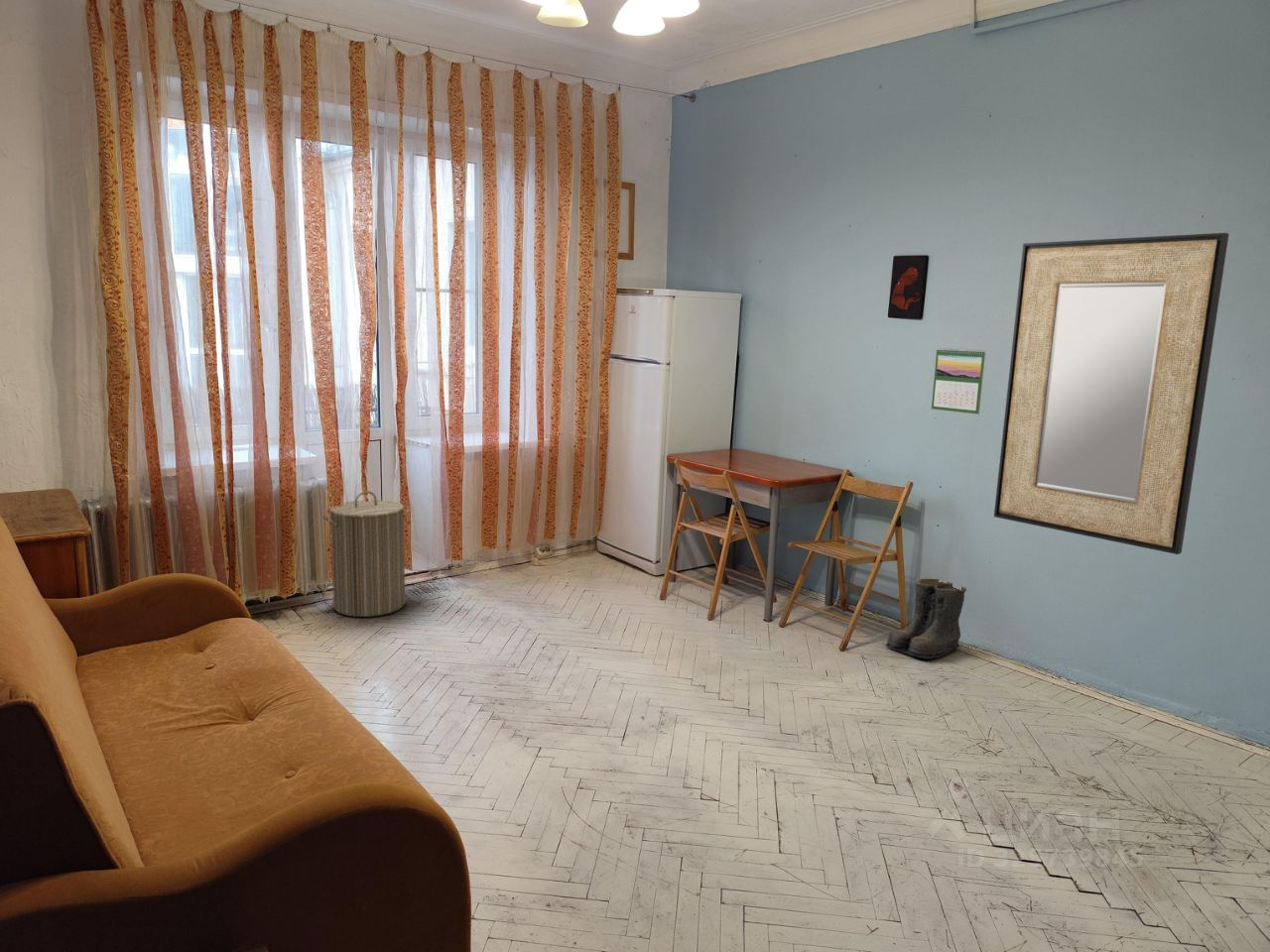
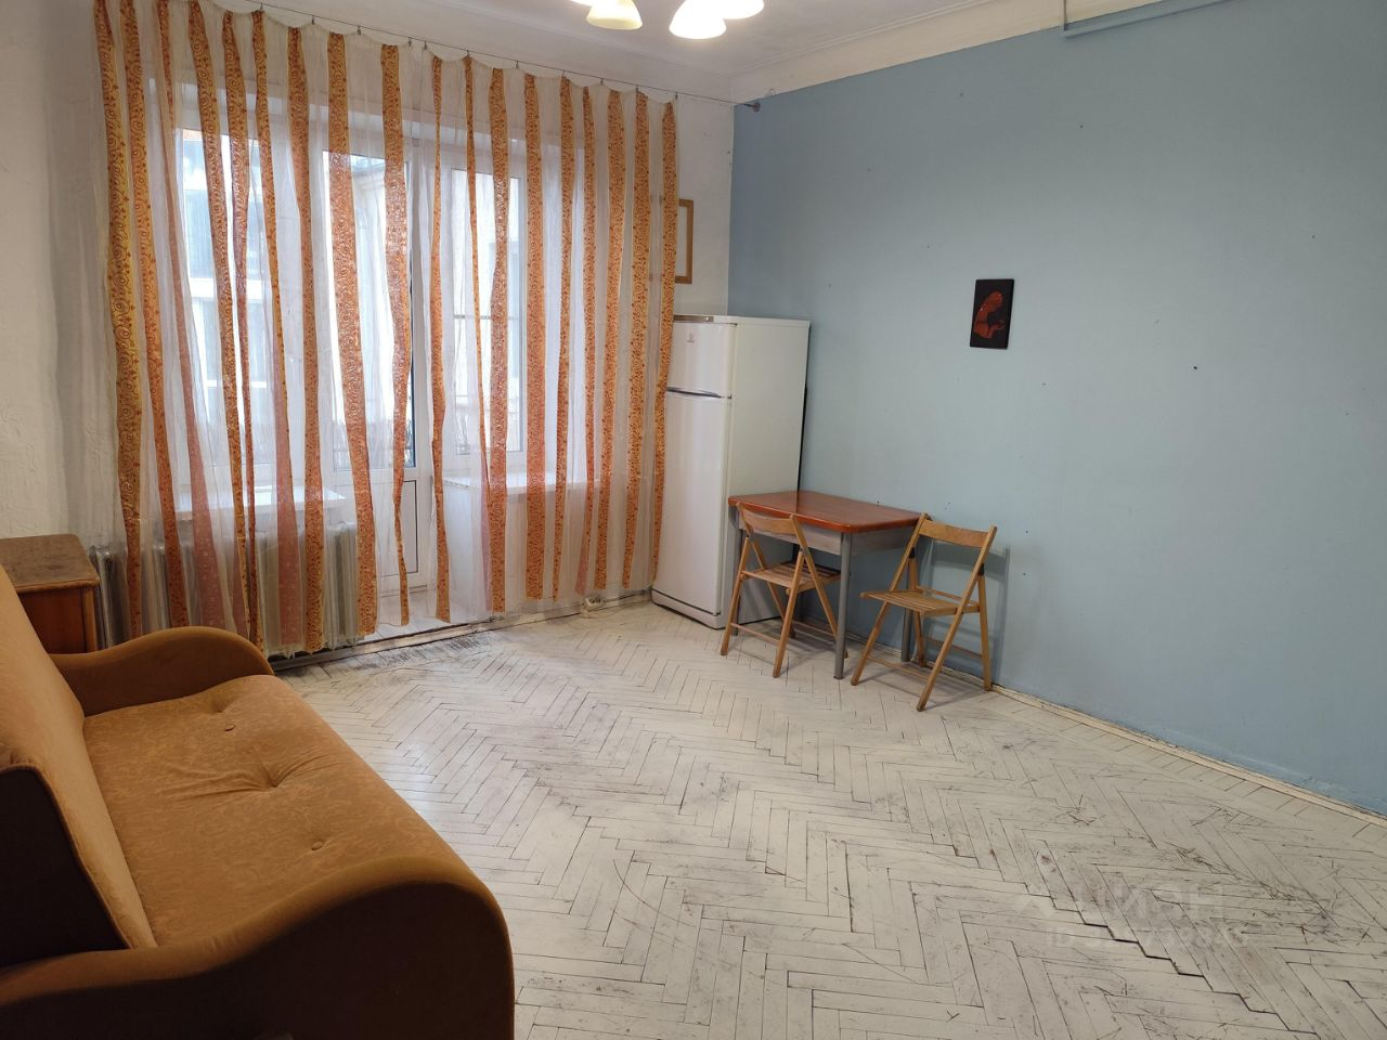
- home mirror (1098, 391)
- calendar (957, 380)
- laundry hamper (368, 548)
- boots (927, 616)
